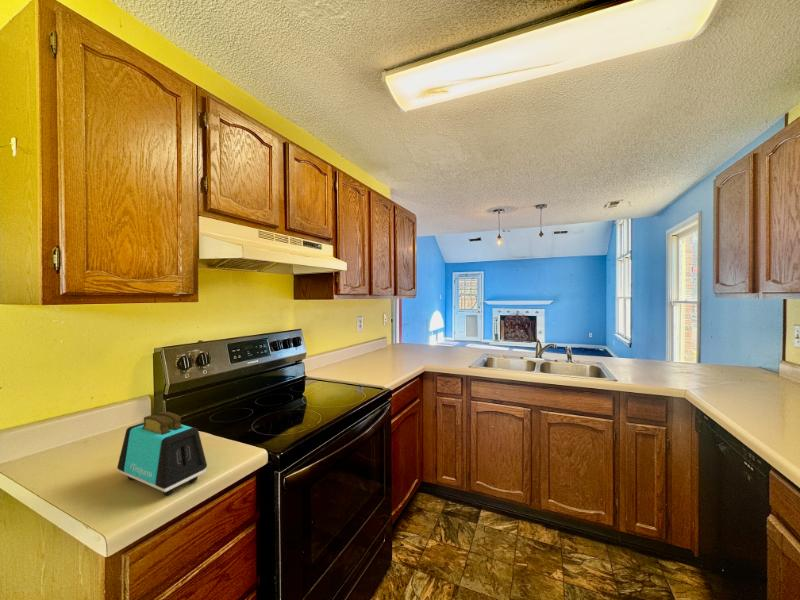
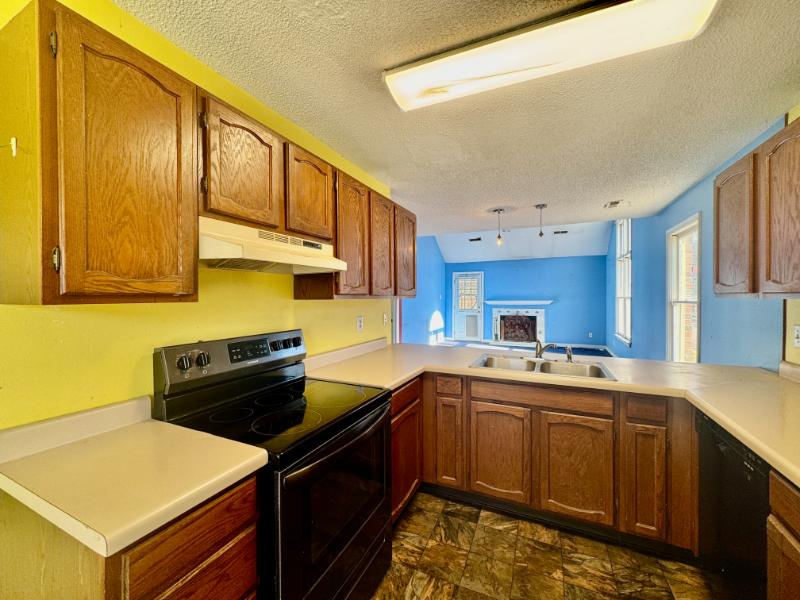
- toaster (162, 447)
